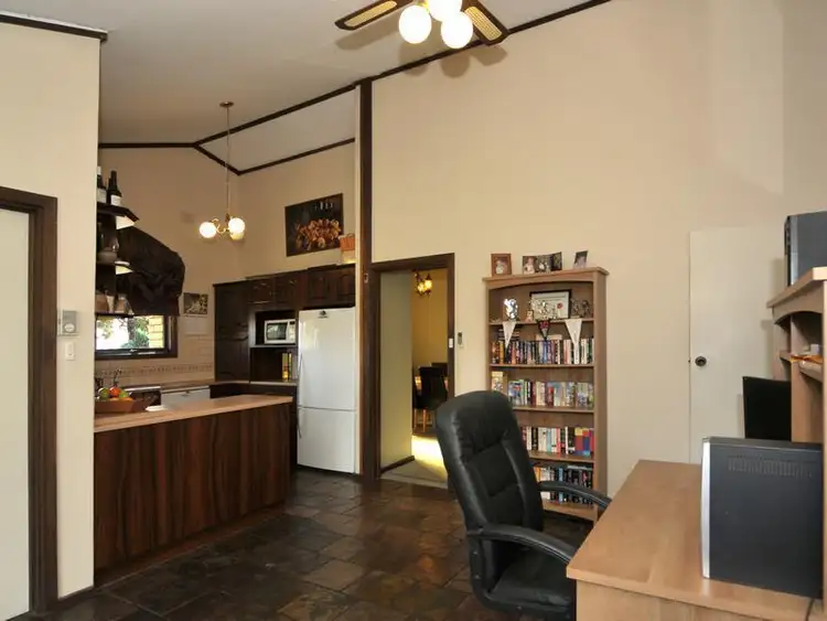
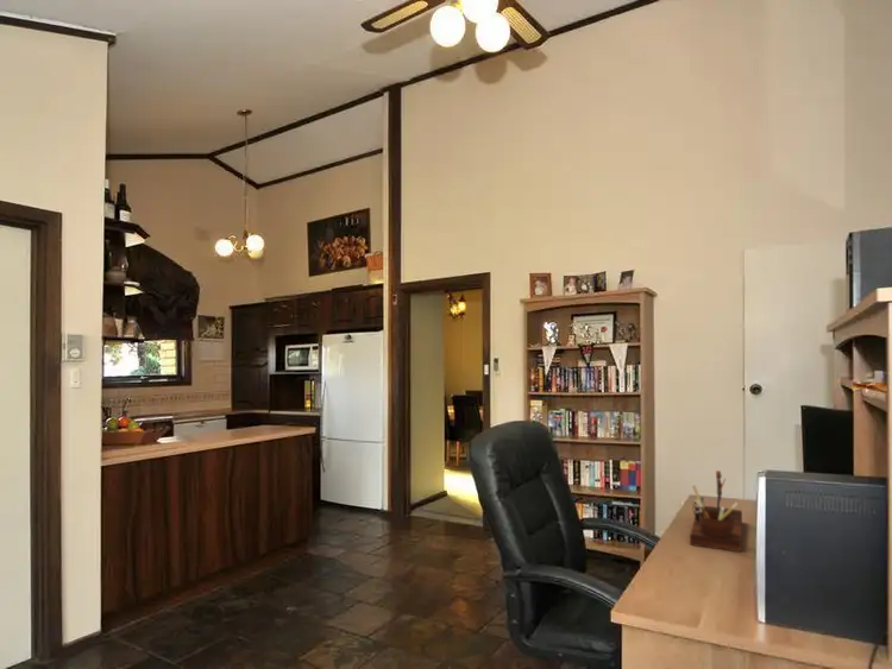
+ desk organizer (716, 507)
